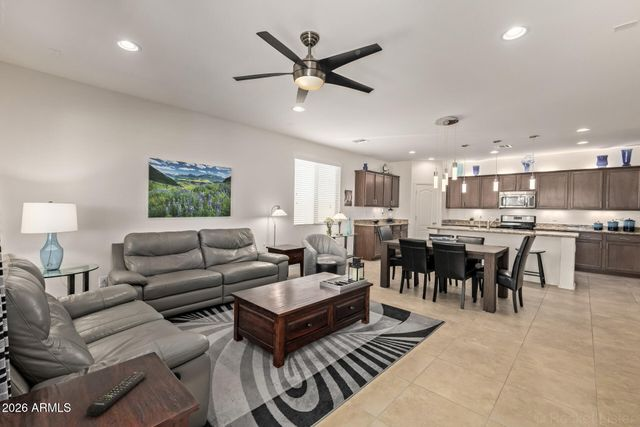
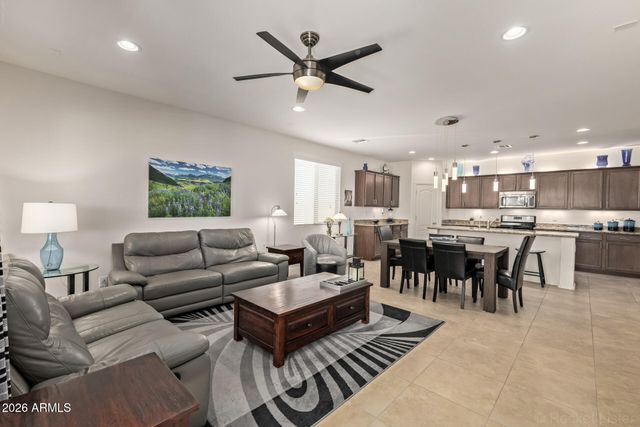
- remote control (120, 390)
